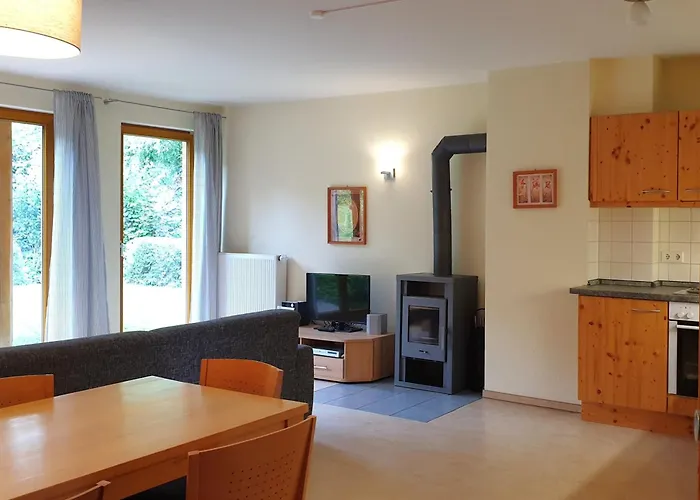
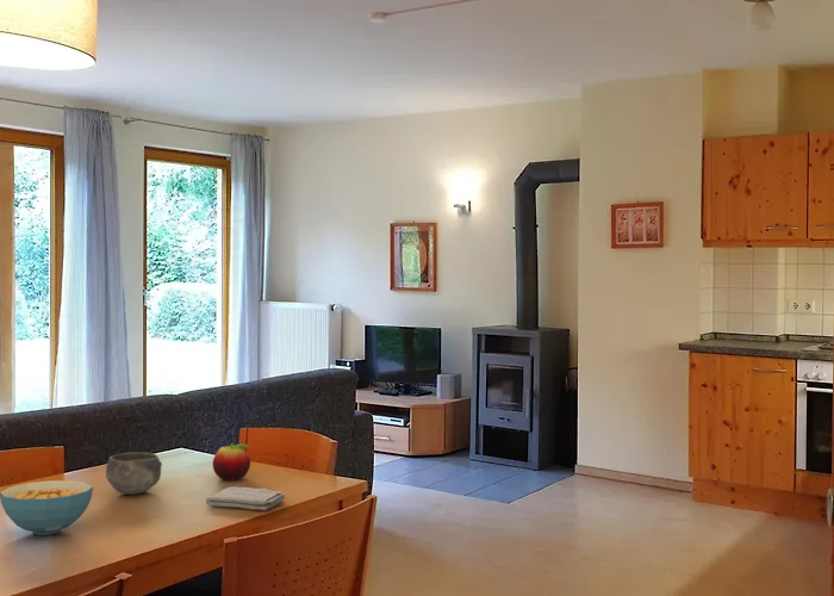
+ cereal bowl (46, 510)
+ fruit (231, 460)
+ bowl (133, 473)
+ washcloth (245, 497)
